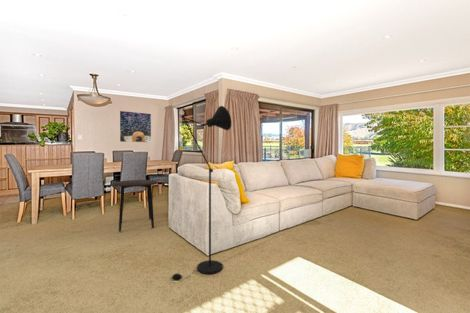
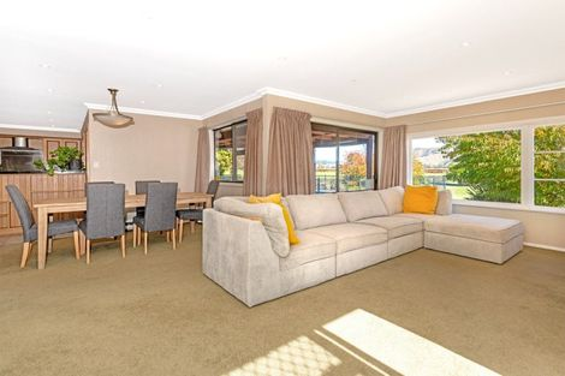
- side table (148, 203)
- floor lamp (209, 188)
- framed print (135, 127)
